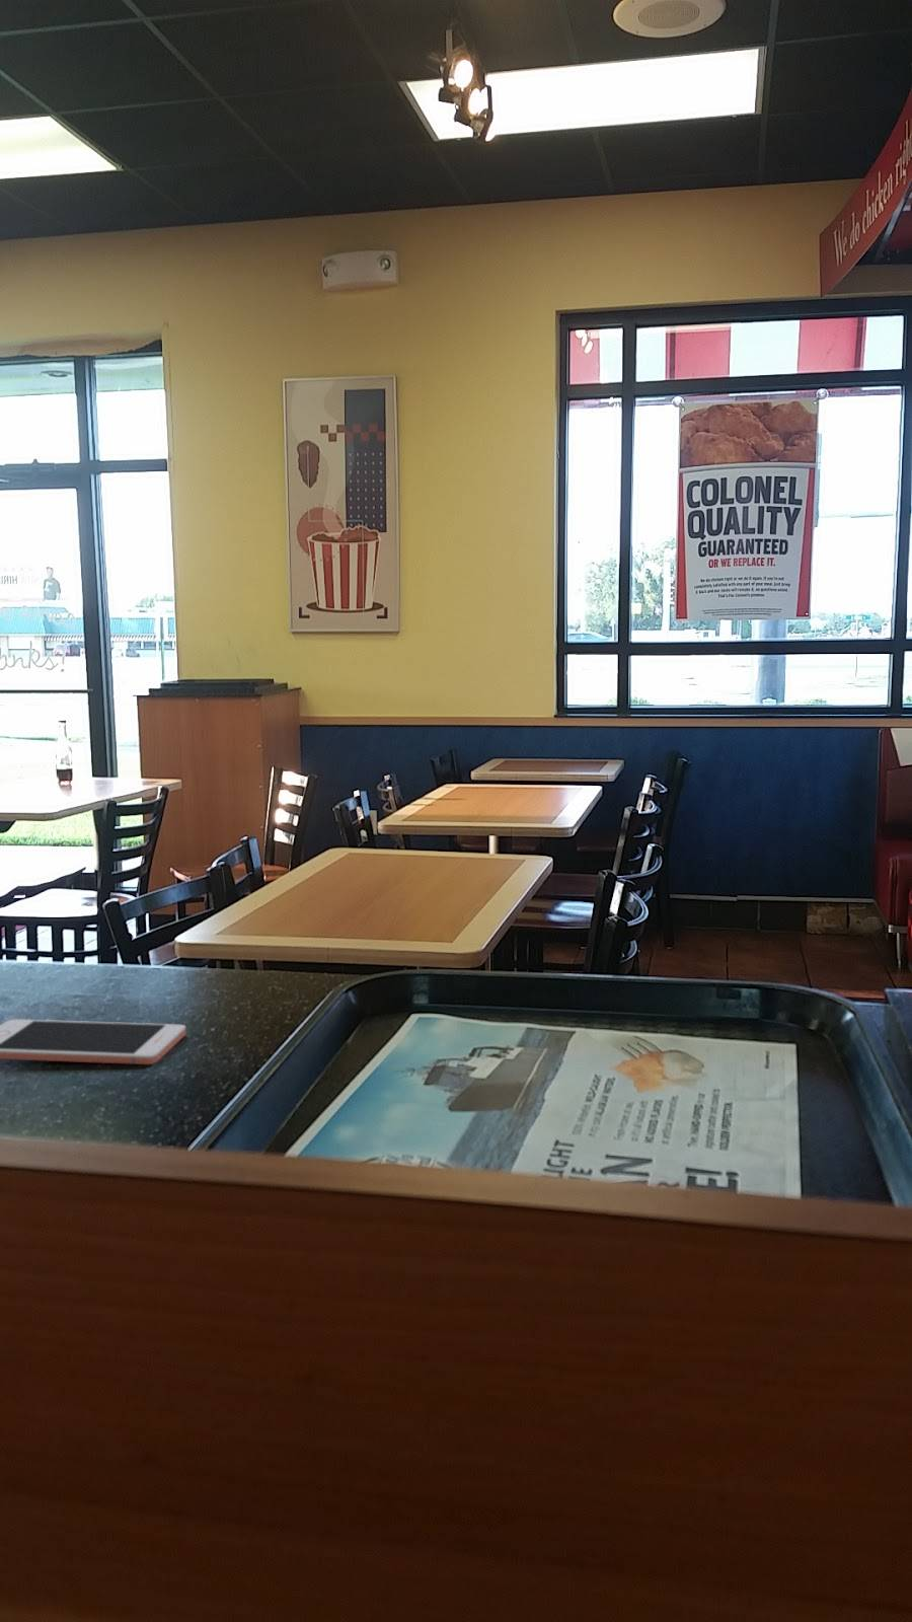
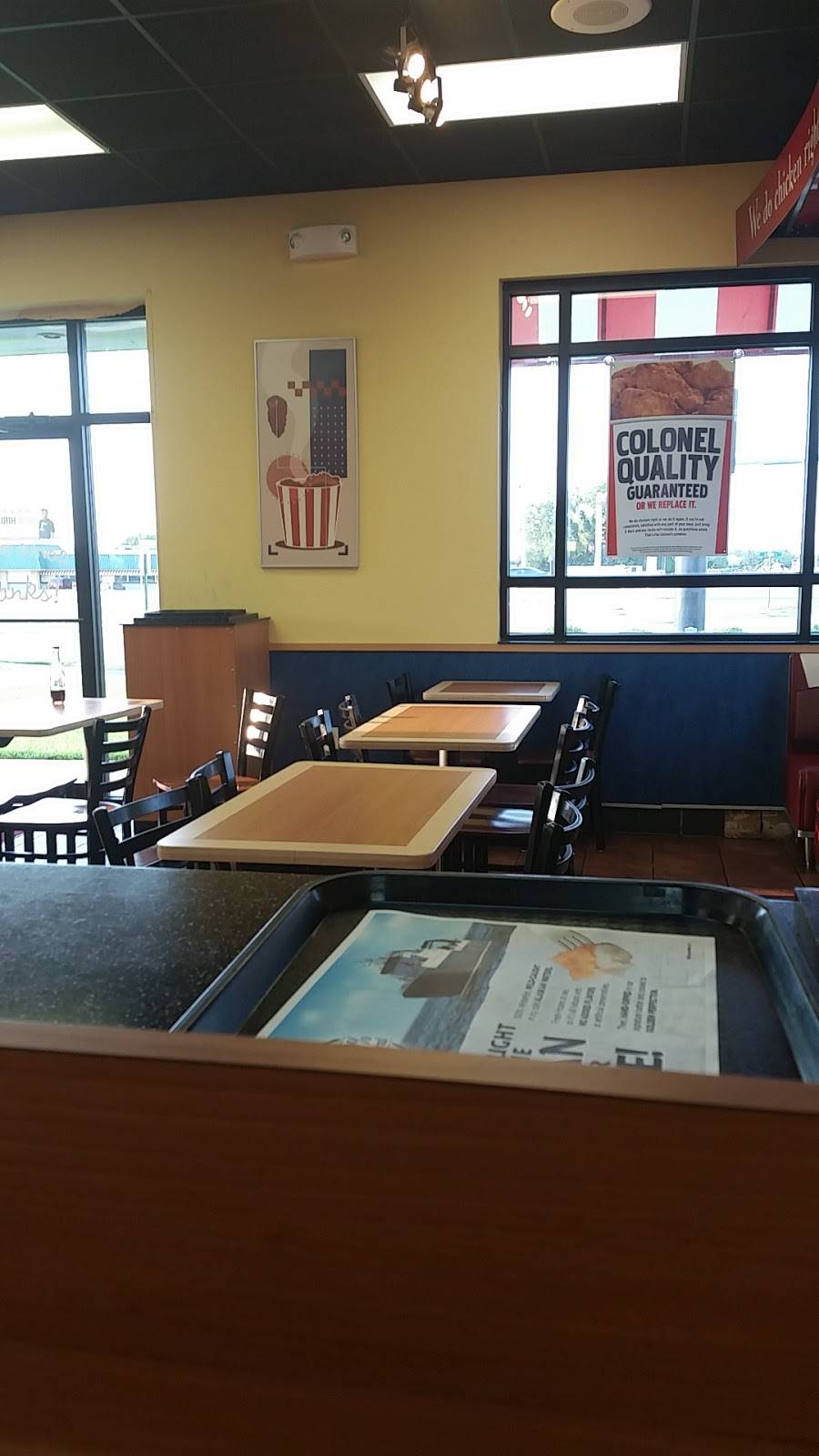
- cell phone (78, 1042)
